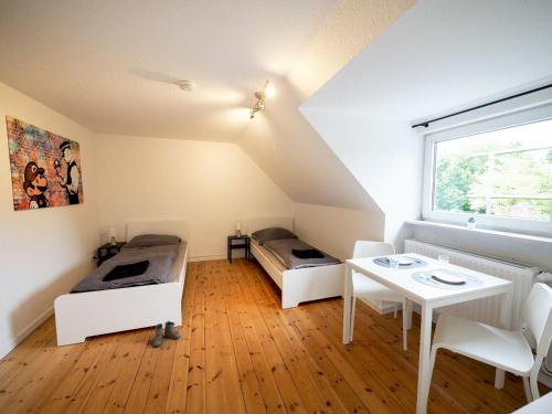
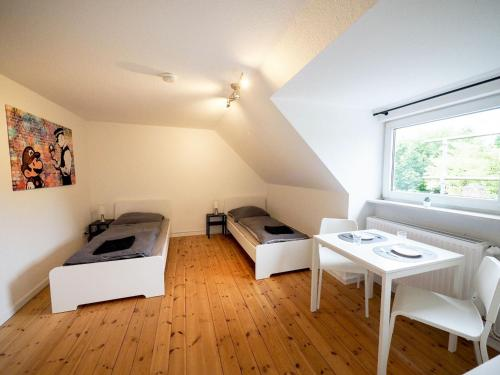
- boots (164, 332)
